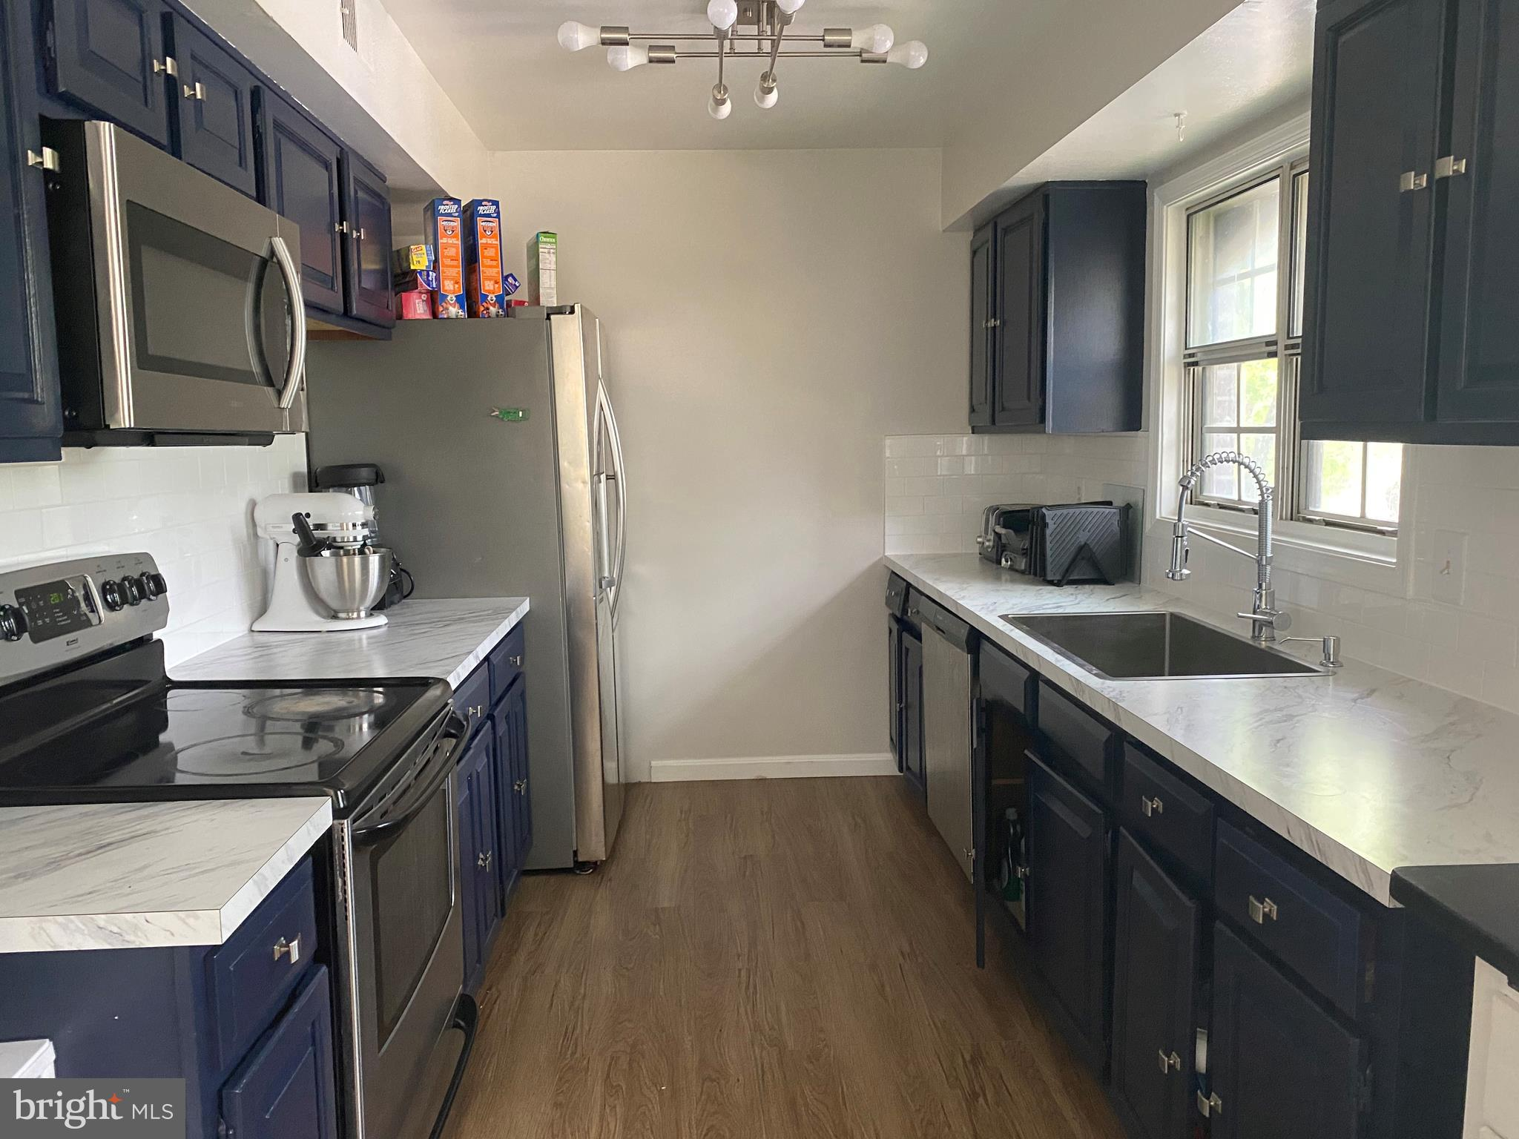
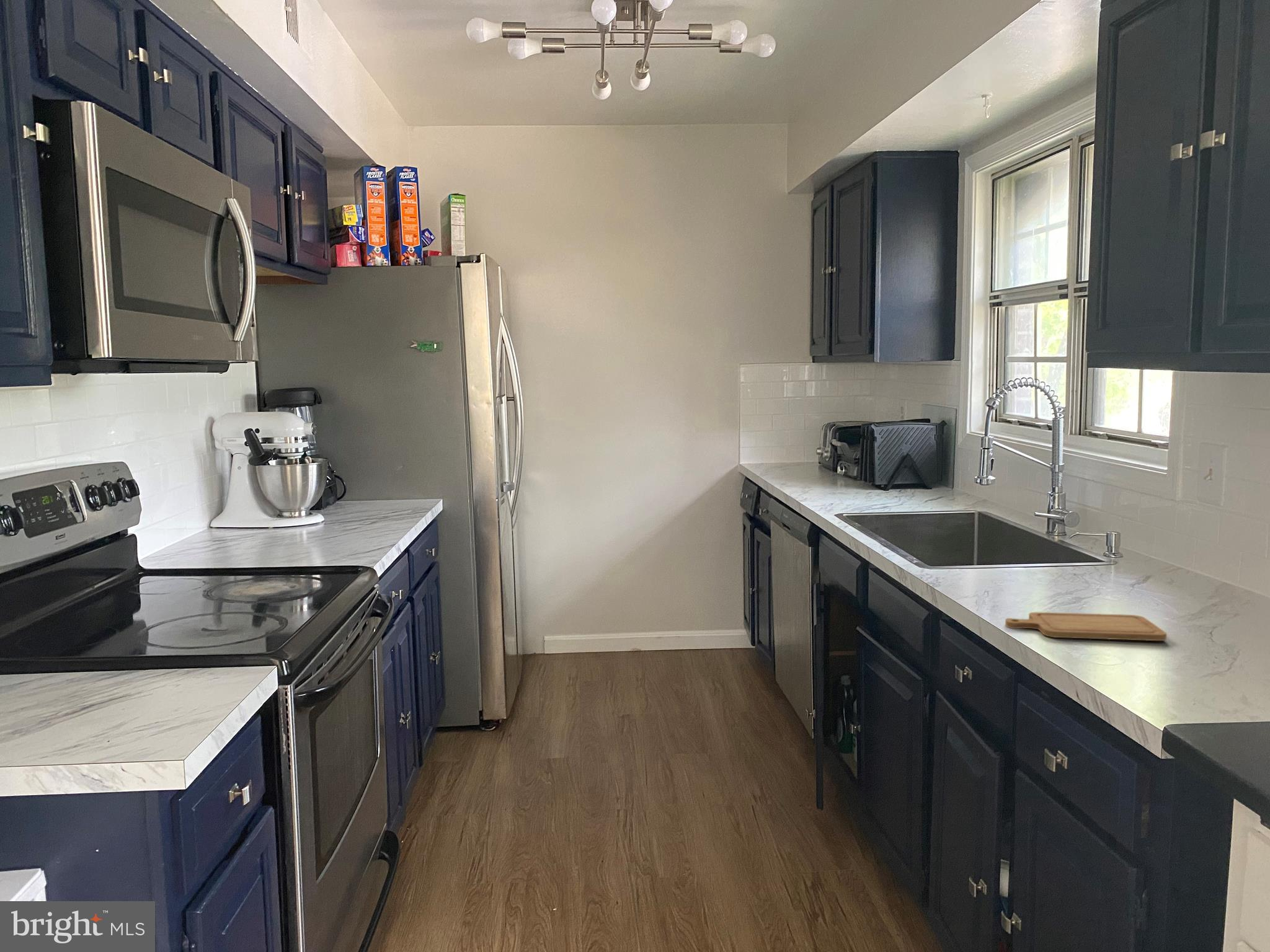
+ chopping board (1079, 625)
